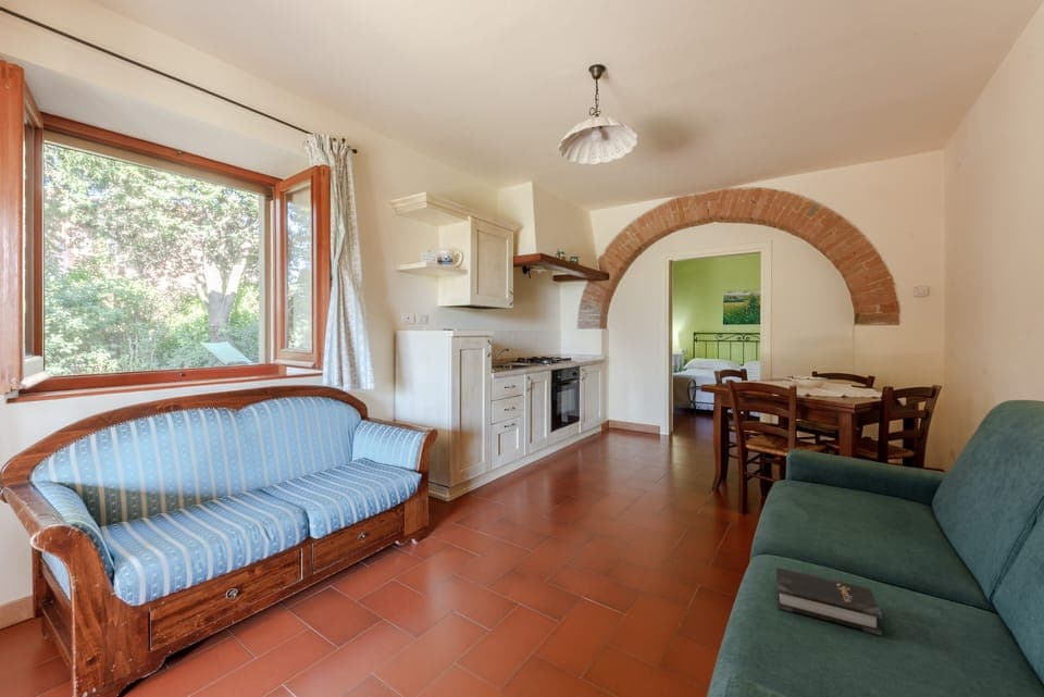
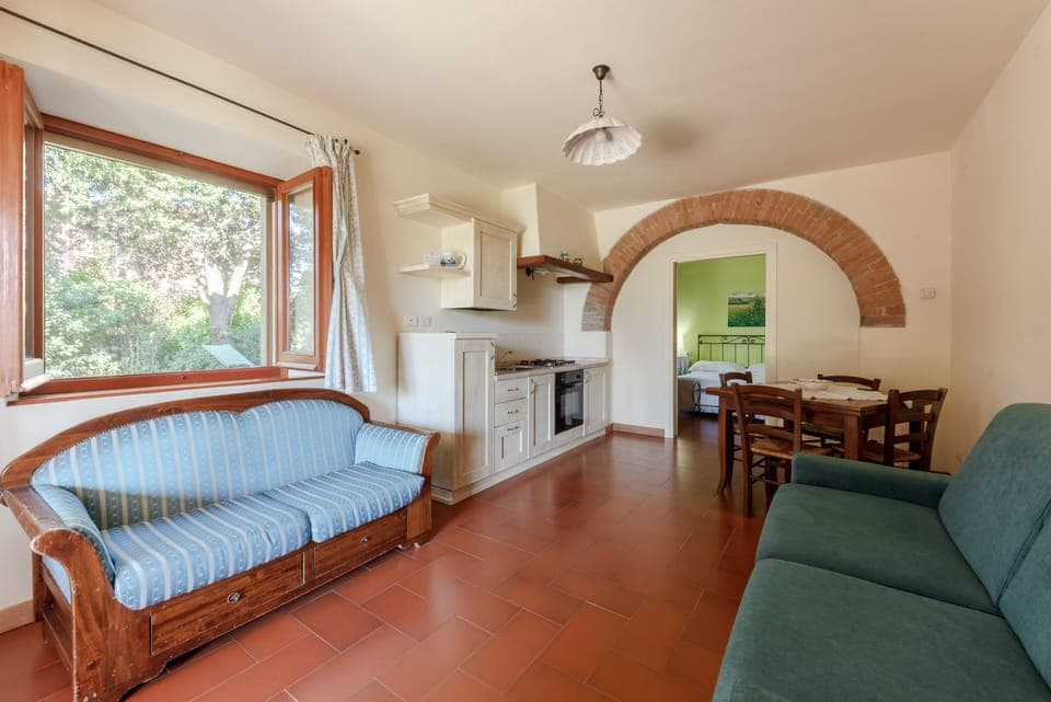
- hardback book (823, 596)
